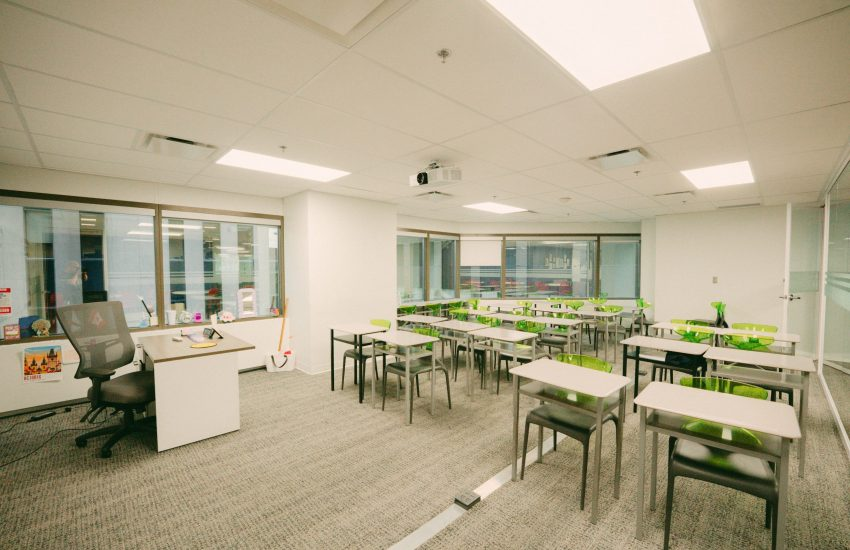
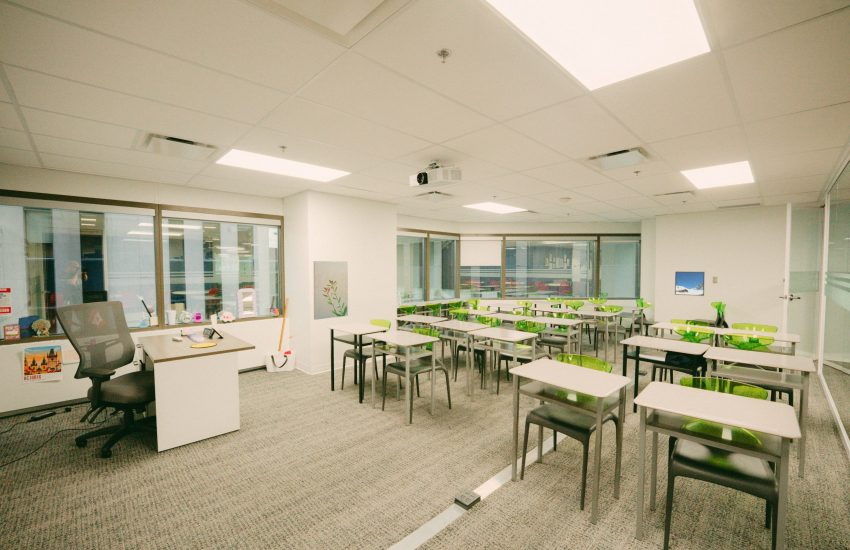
+ wall art (331, 289)
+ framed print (689, 283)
